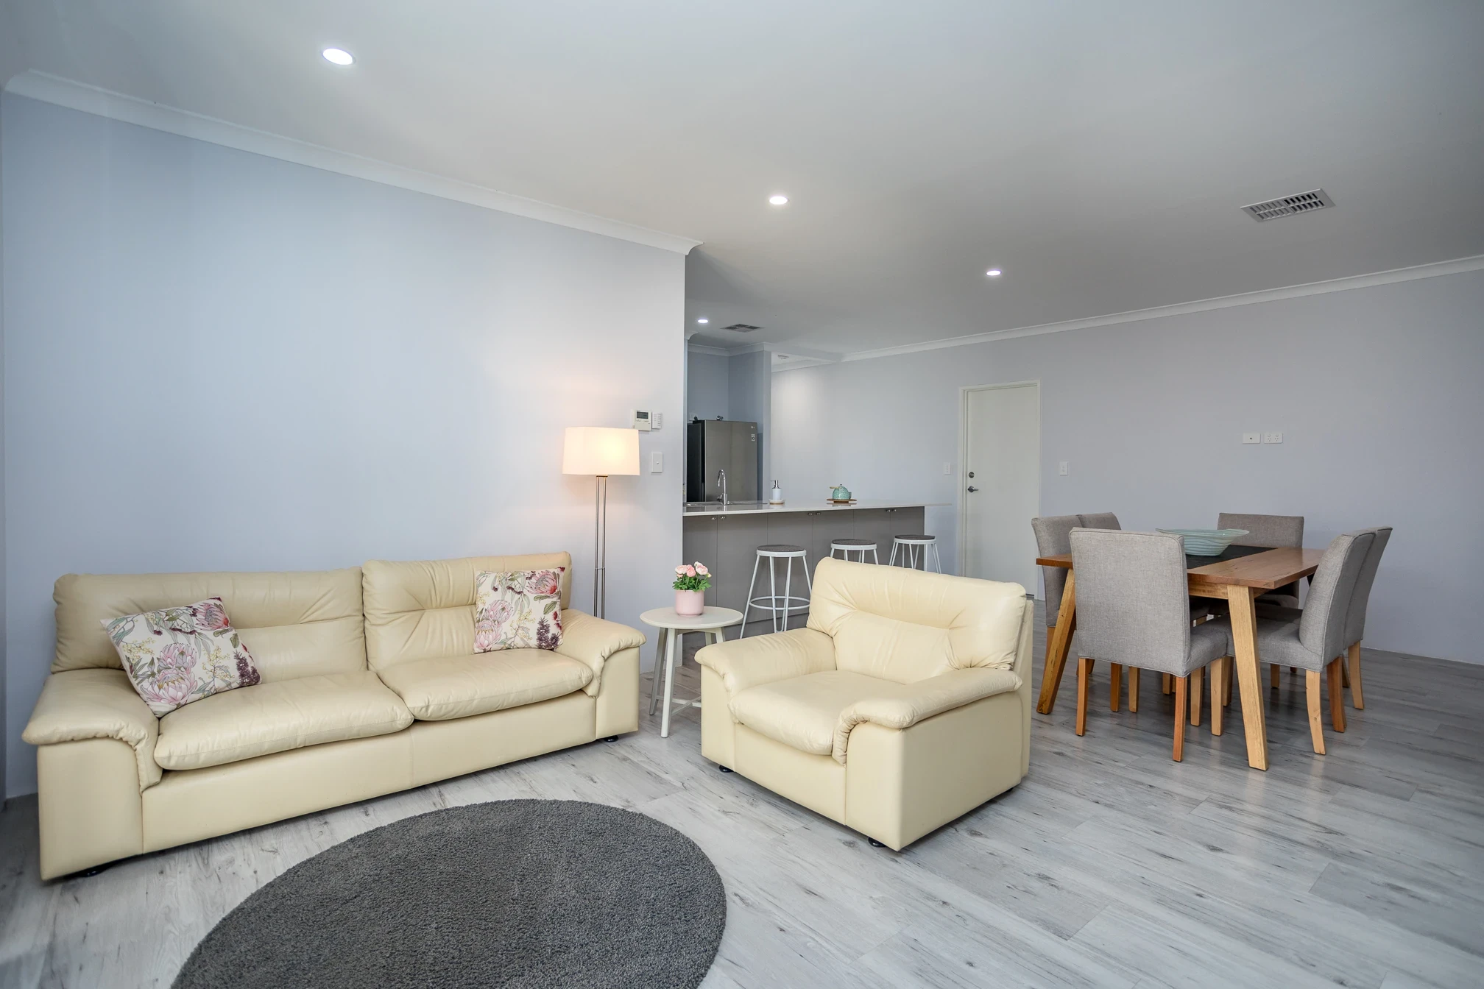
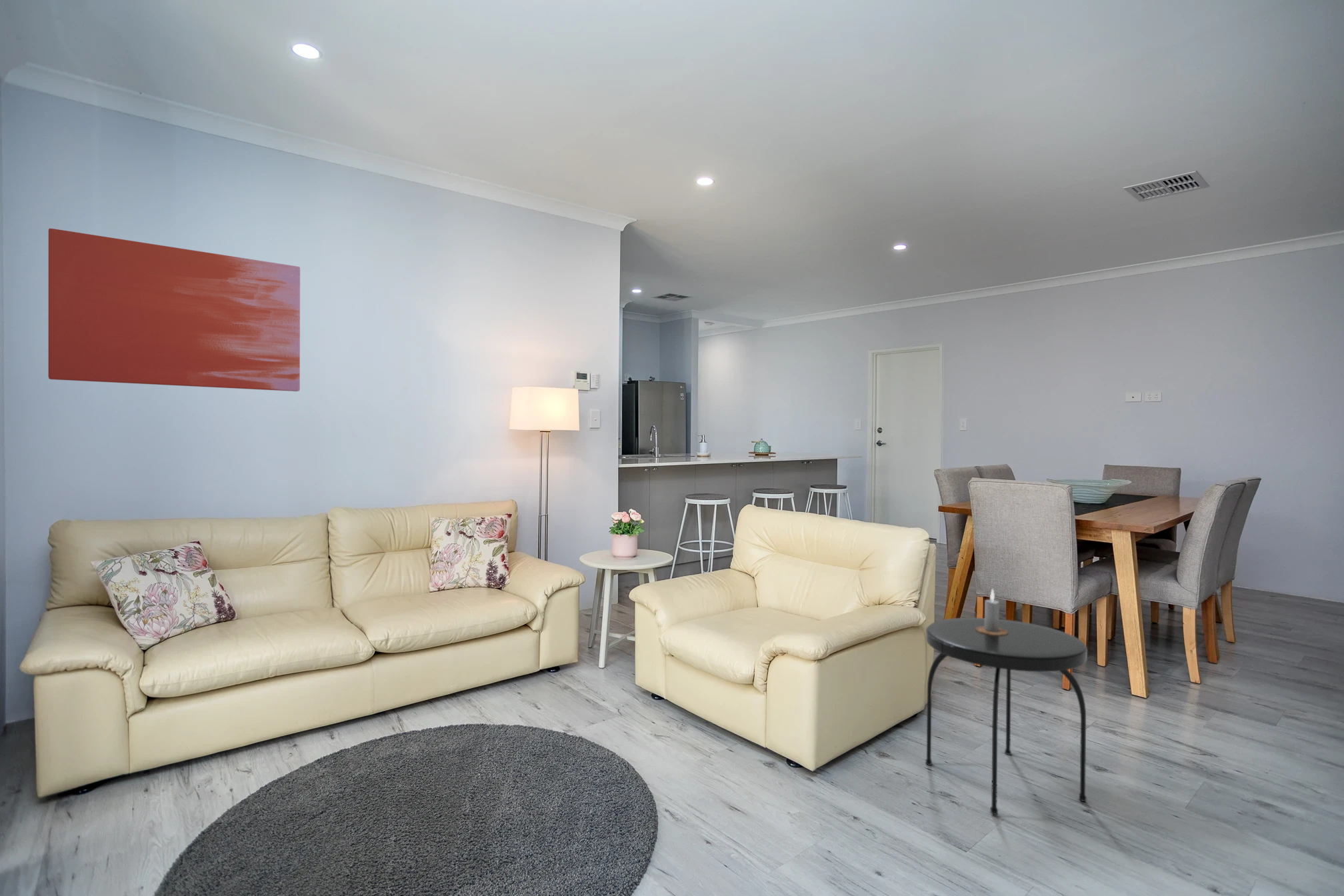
+ wall art (185, 318)
+ candle (991, 609)
+ side table (1006, 708)
